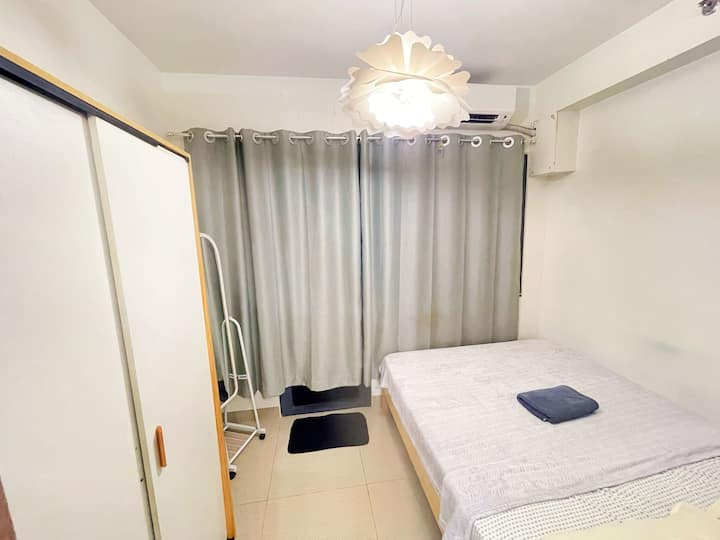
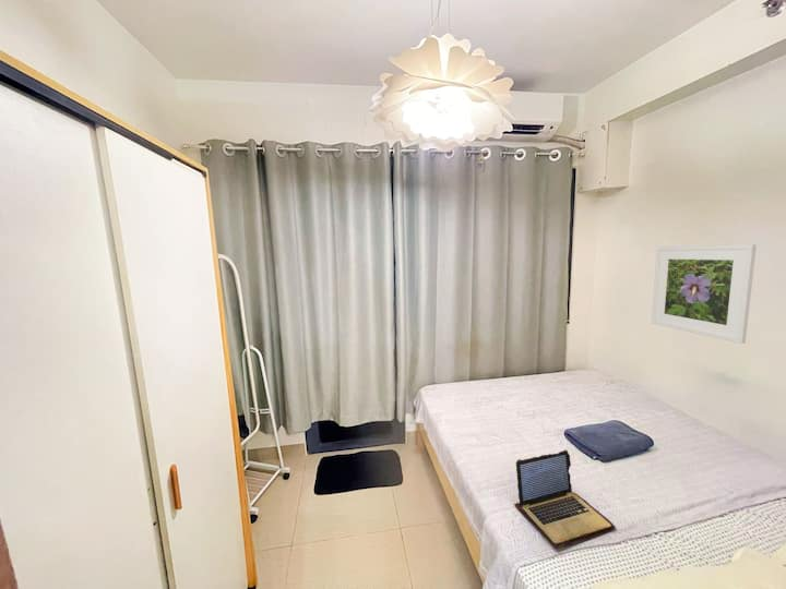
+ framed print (695, 289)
+ laptop (563, 494)
